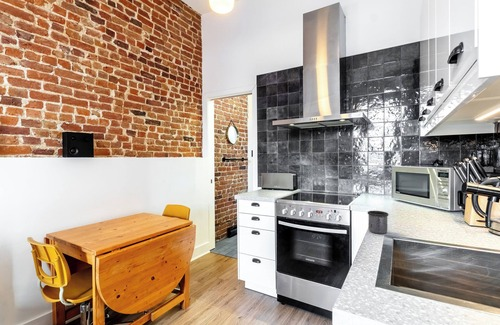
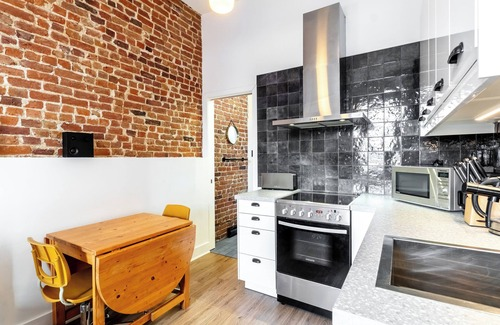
- mug (378, 222)
